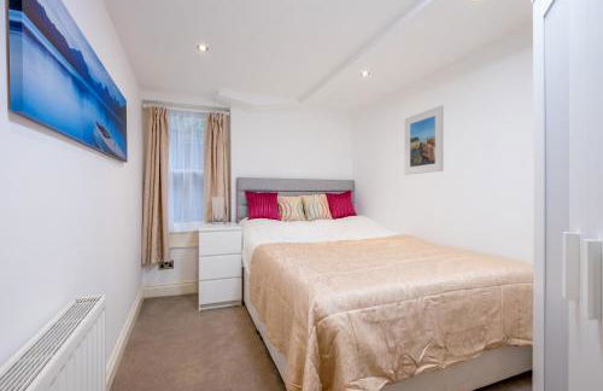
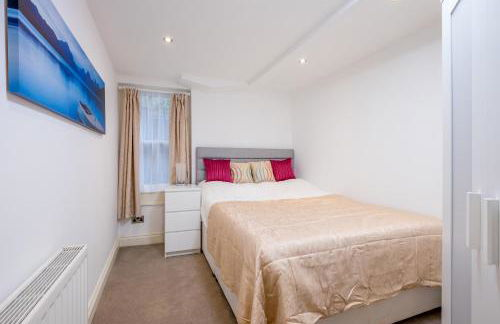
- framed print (422, 142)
